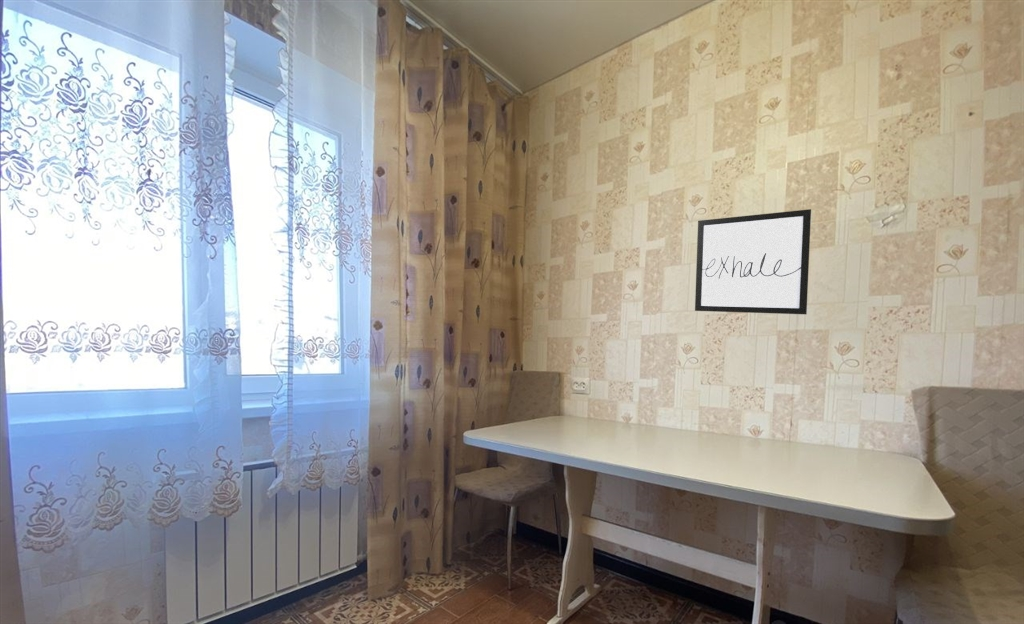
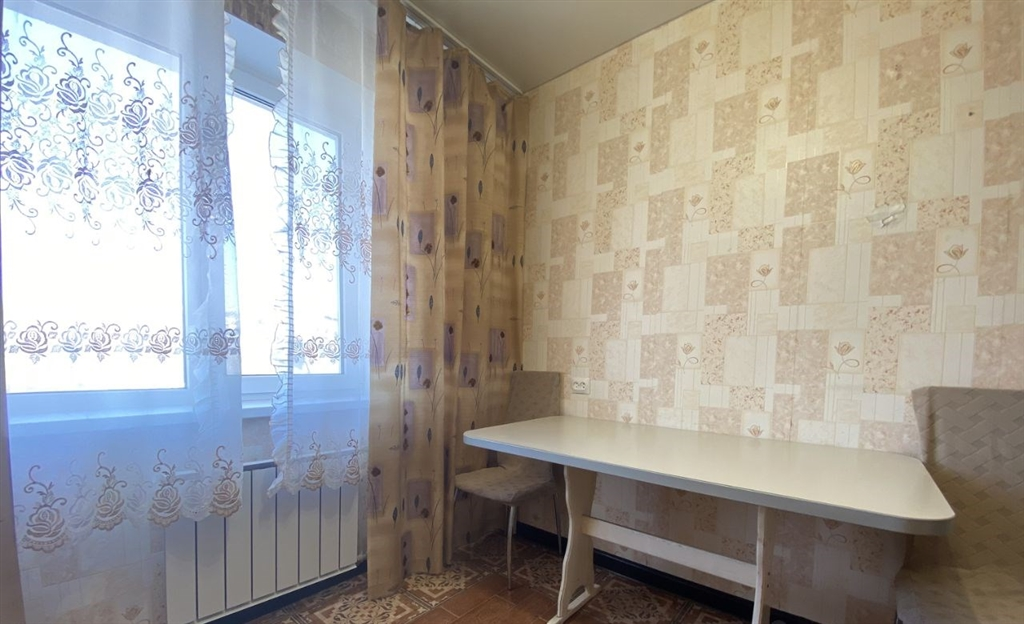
- wall art (748, 264)
